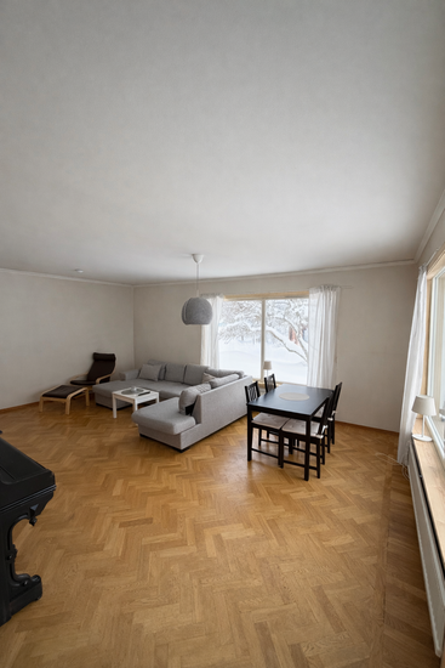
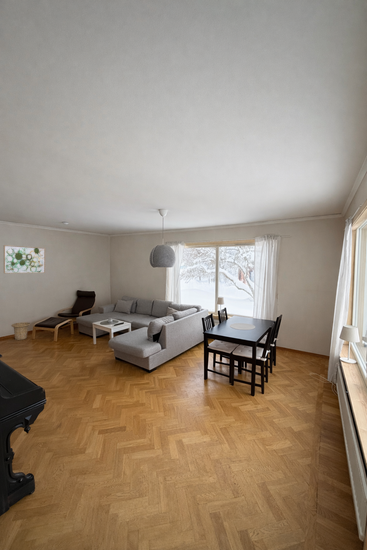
+ wall art (25, 259)
+ basket (20, 331)
